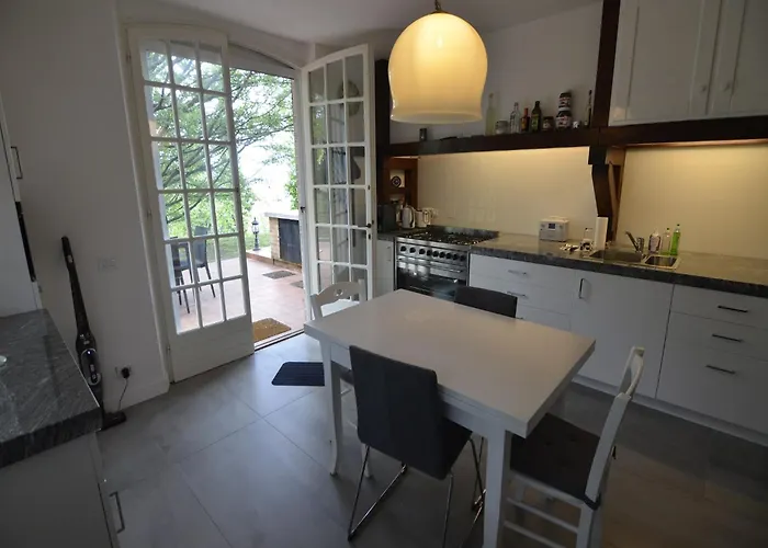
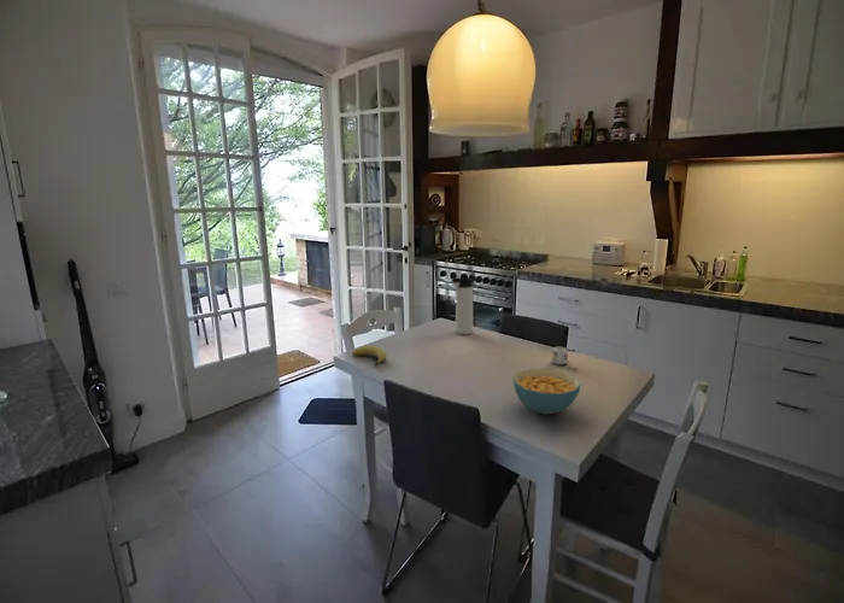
+ mug (567, 357)
+ thermos bottle (461, 304)
+ fruit (371, 353)
+ cereal bowl (545, 394)
